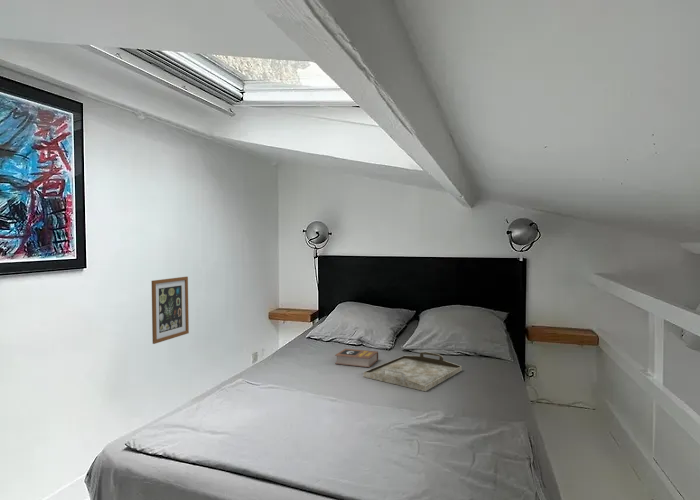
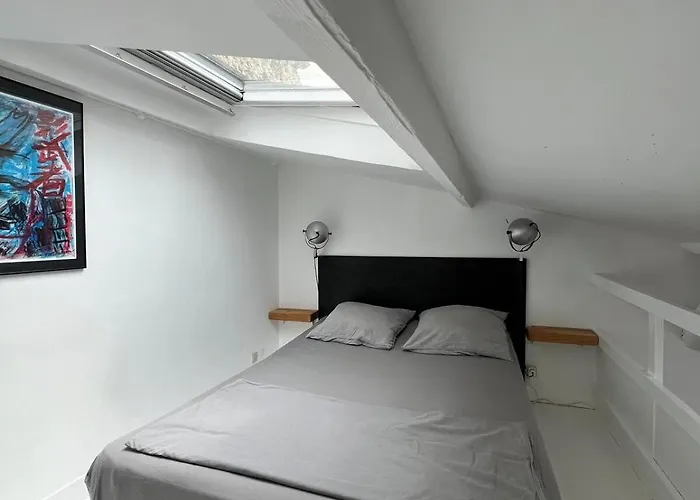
- serving tray (413, 367)
- wall art (171, 308)
- book (355, 357)
